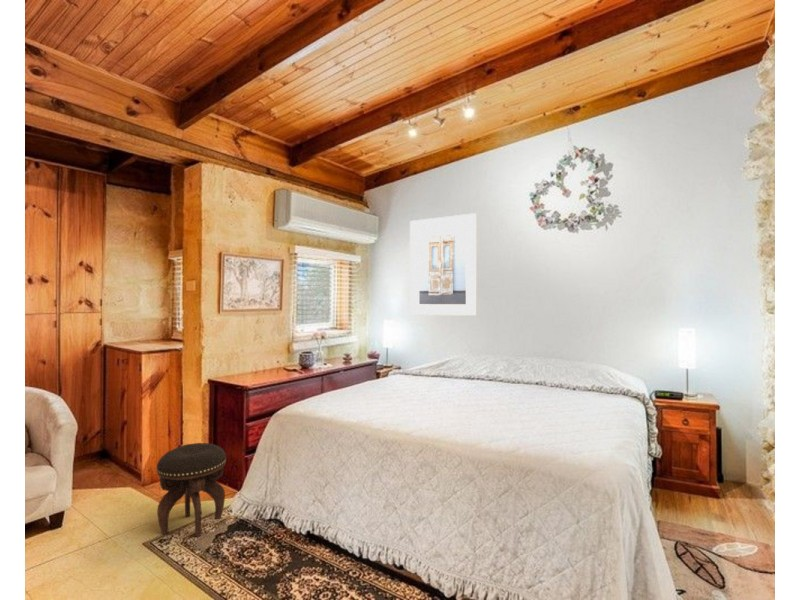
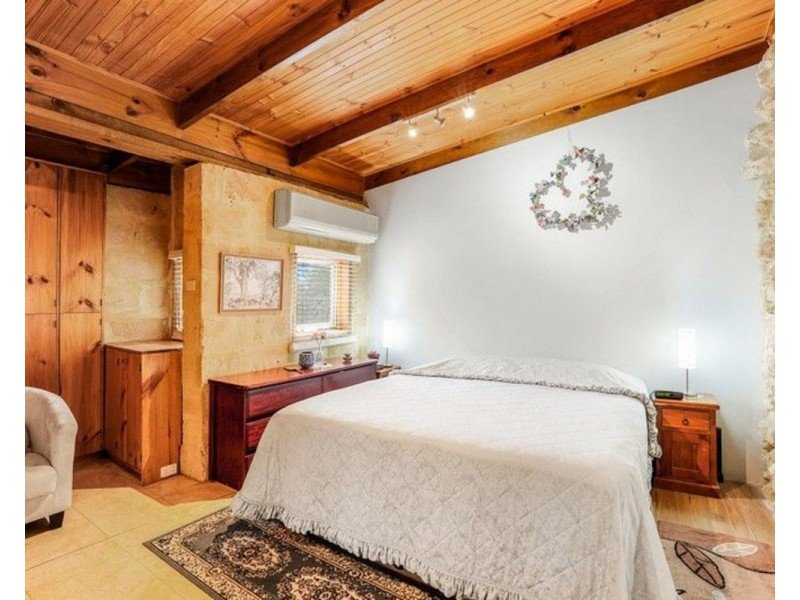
- footstool (192, 487)
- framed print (441, 266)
